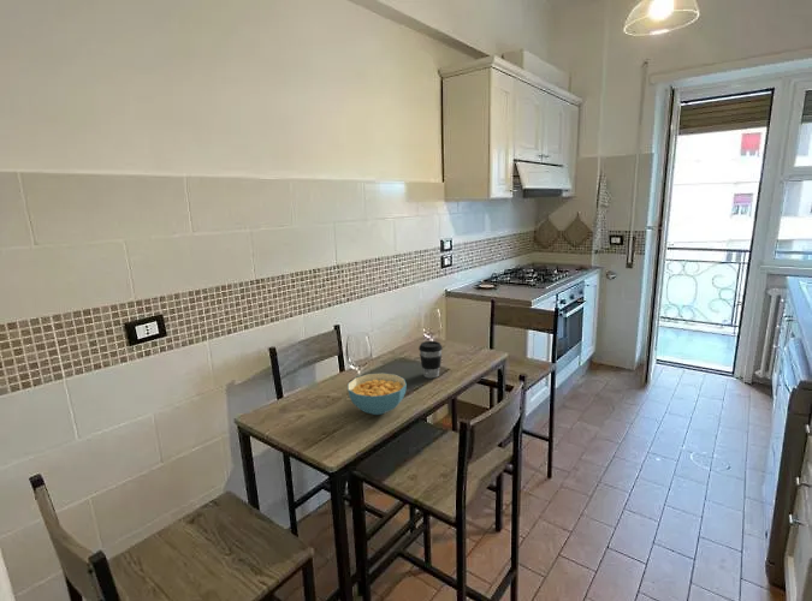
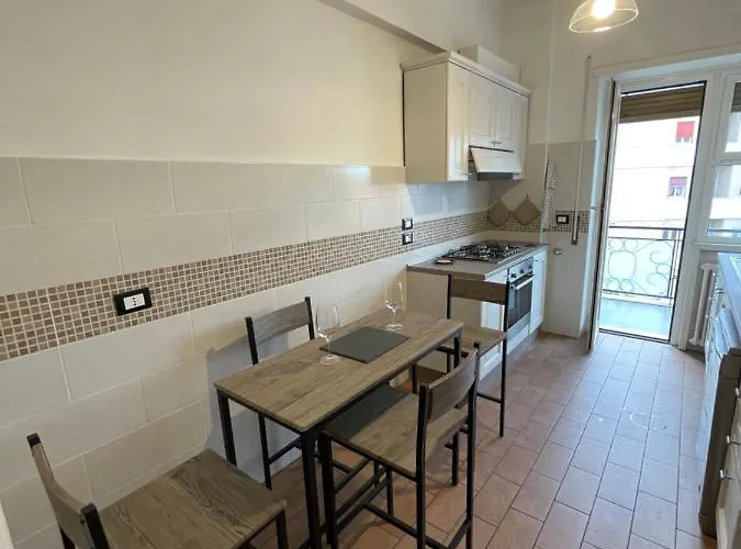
- cereal bowl (377, 397)
- coffee cup (431, 359)
